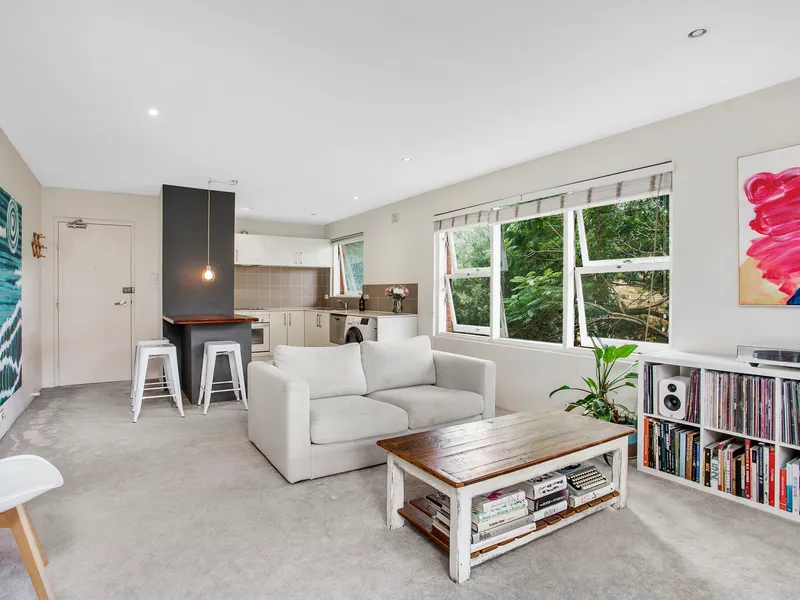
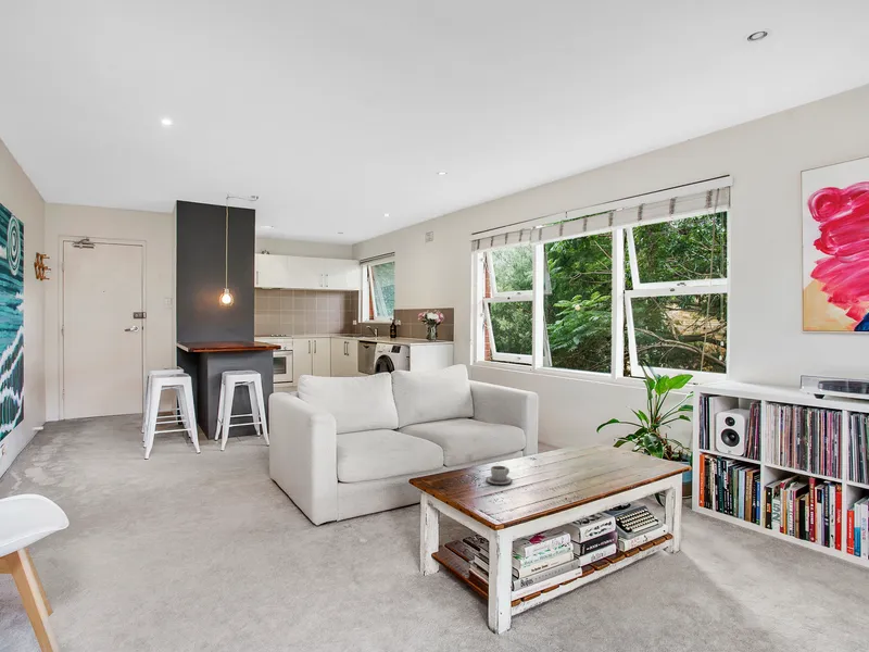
+ cup (499, 474)
